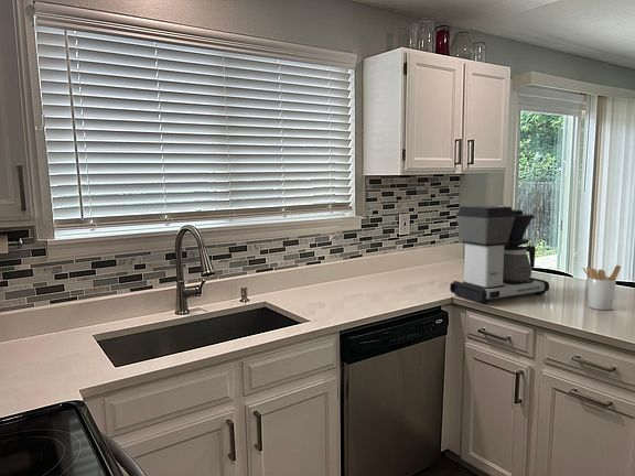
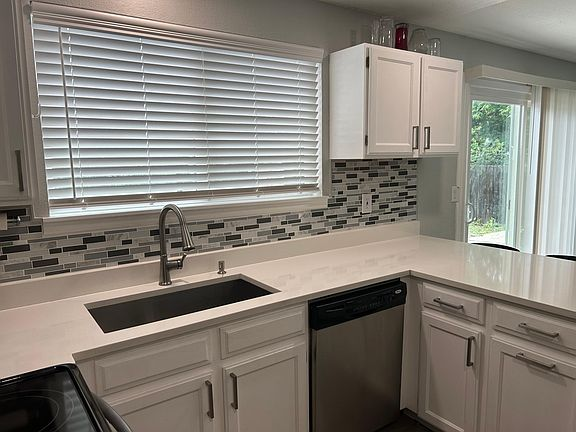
- coffee maker (501, 250)
- utensil holder (599, 285)
